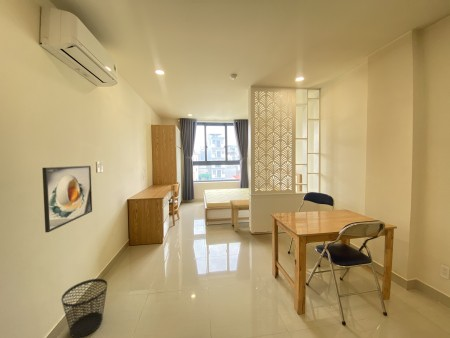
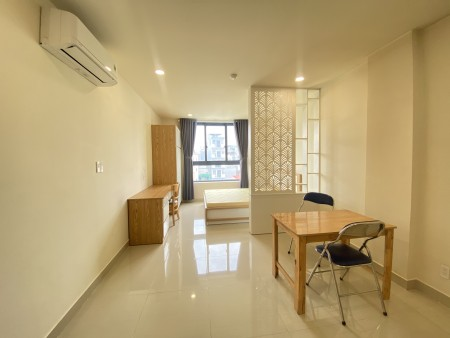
- side table (244, 209)
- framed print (71, 193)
- wastebasket (86, 307)
